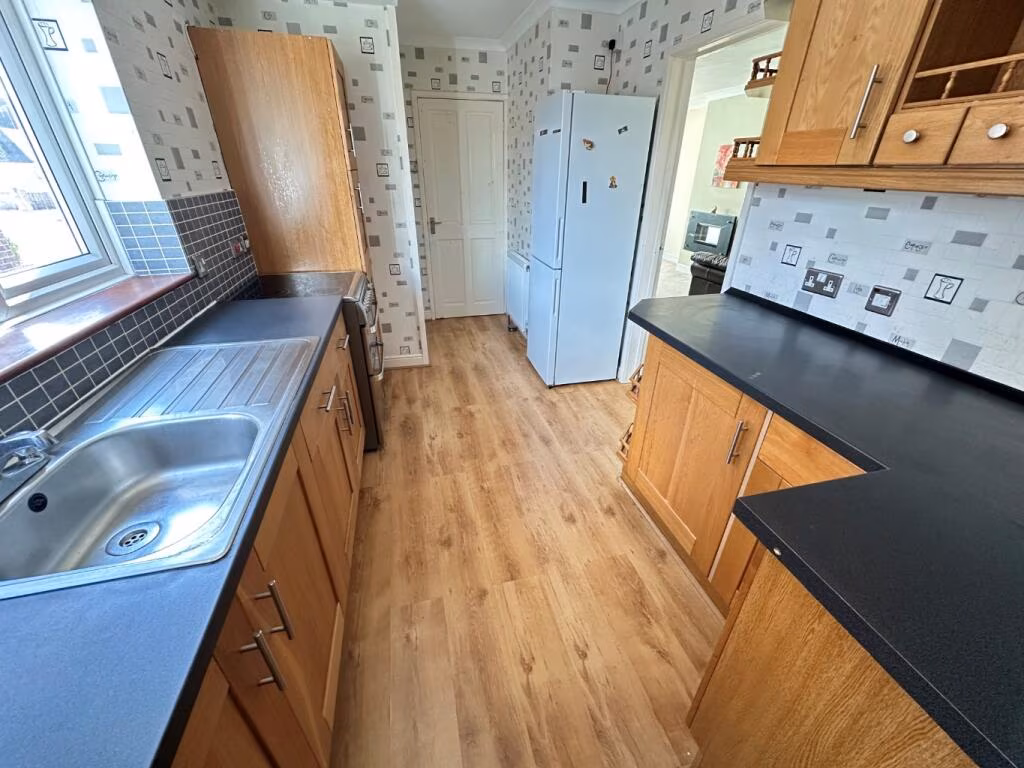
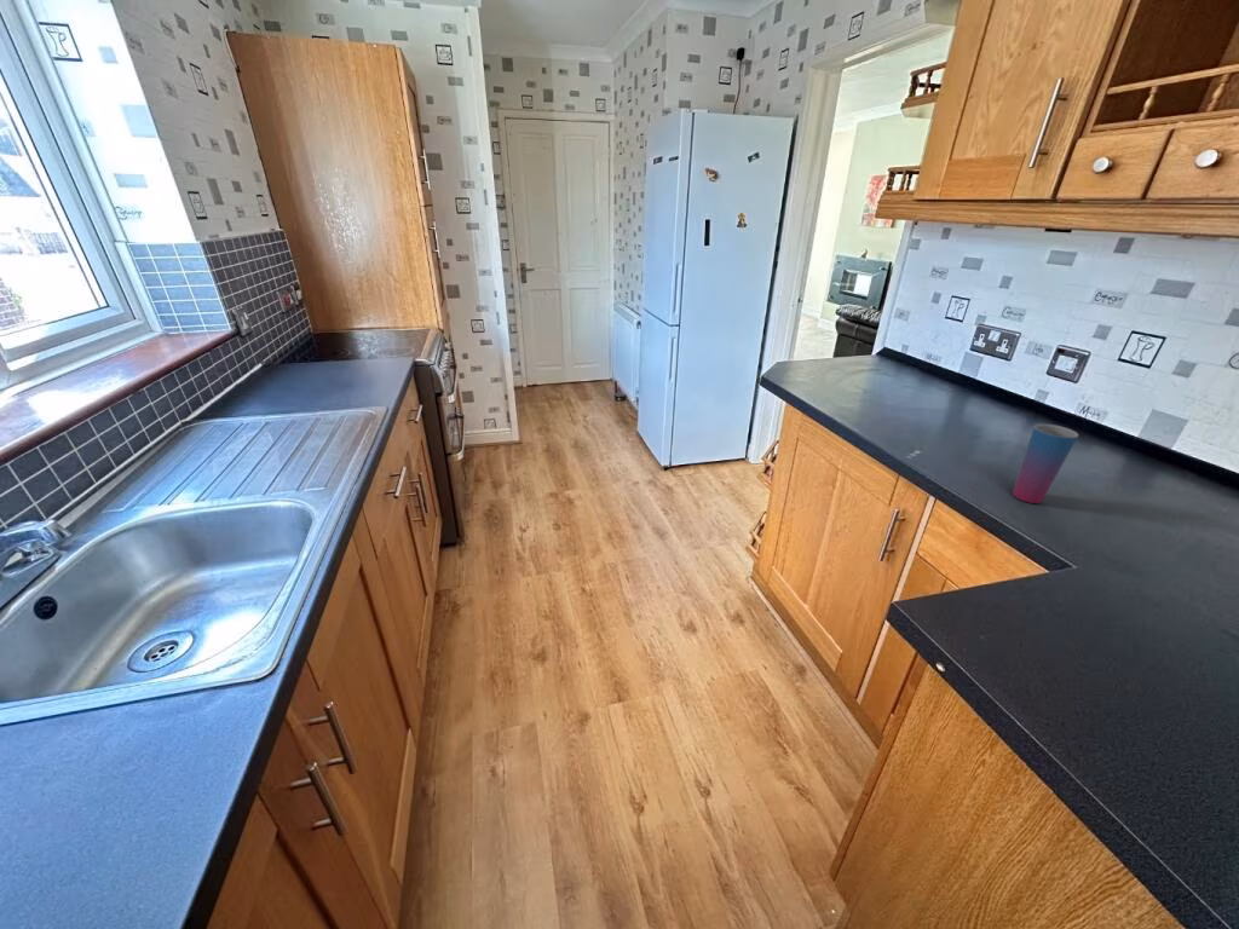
+ cup (1041, 464)
